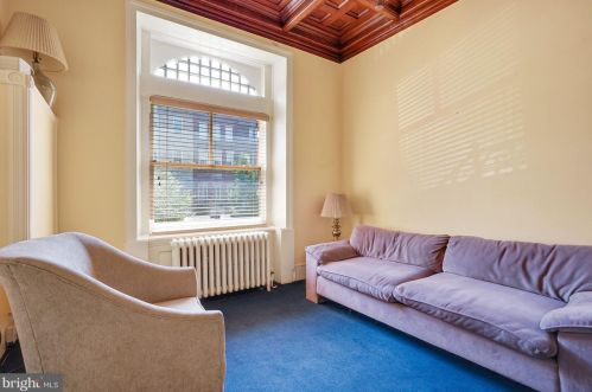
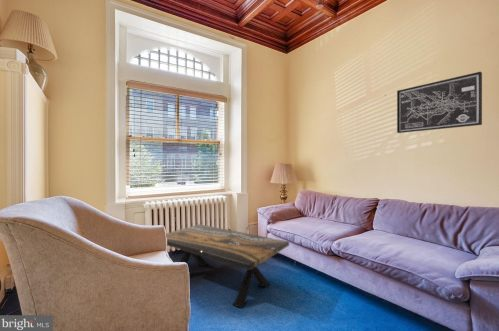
+ coffee table (218, 260)
+ wall art (434, 105)
